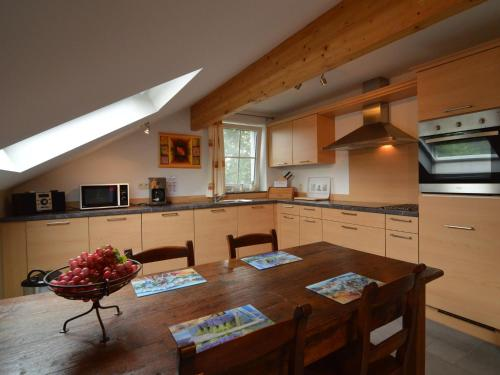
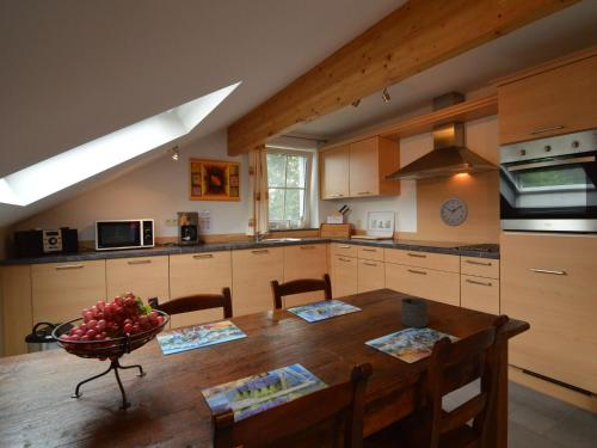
+ mug (413, 311)
+ wall clock (453, 211)
